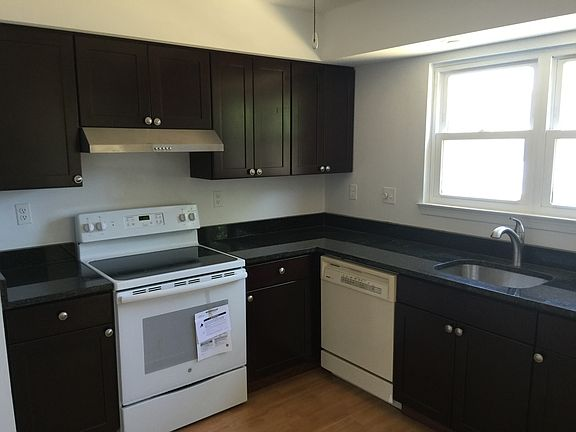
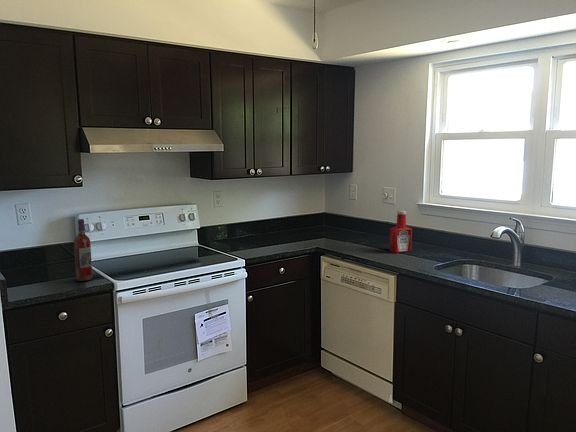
+ soap bottle (401, 231)
+ wine bottle (82, 249)
